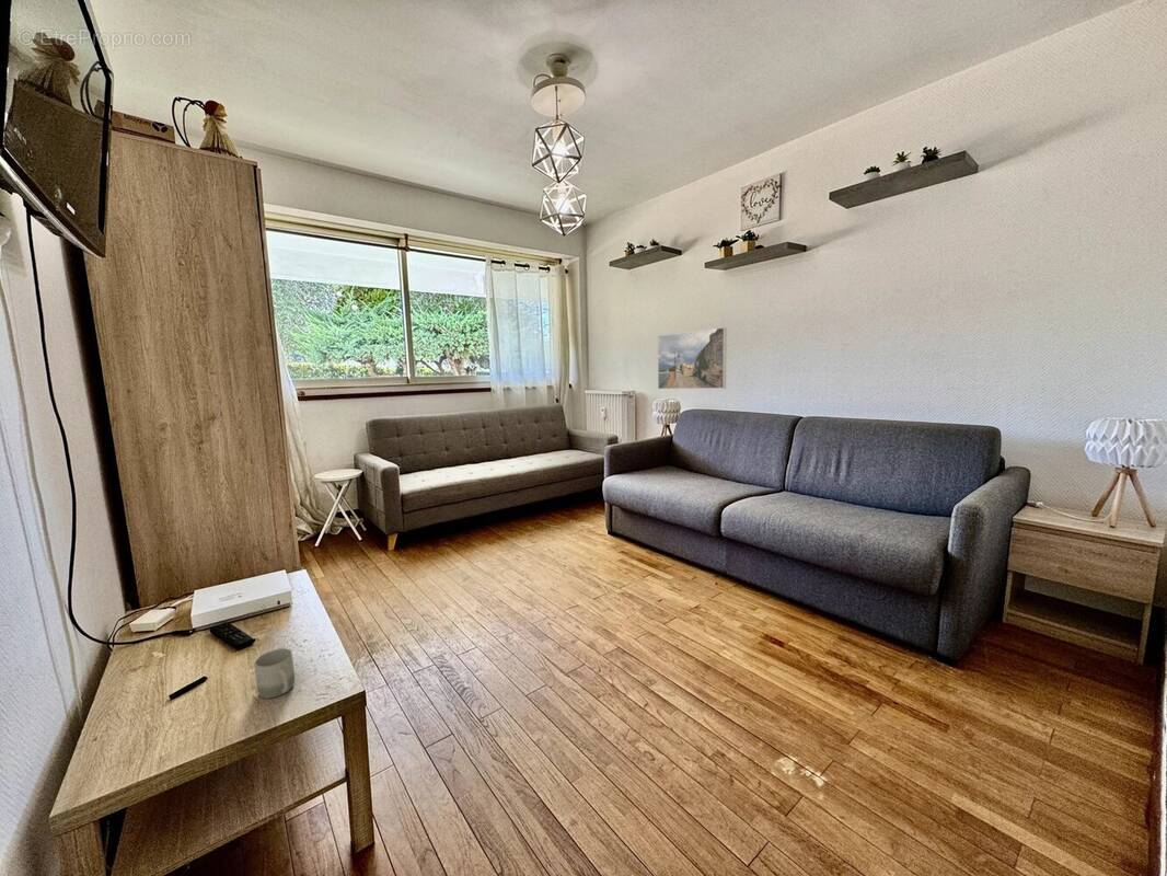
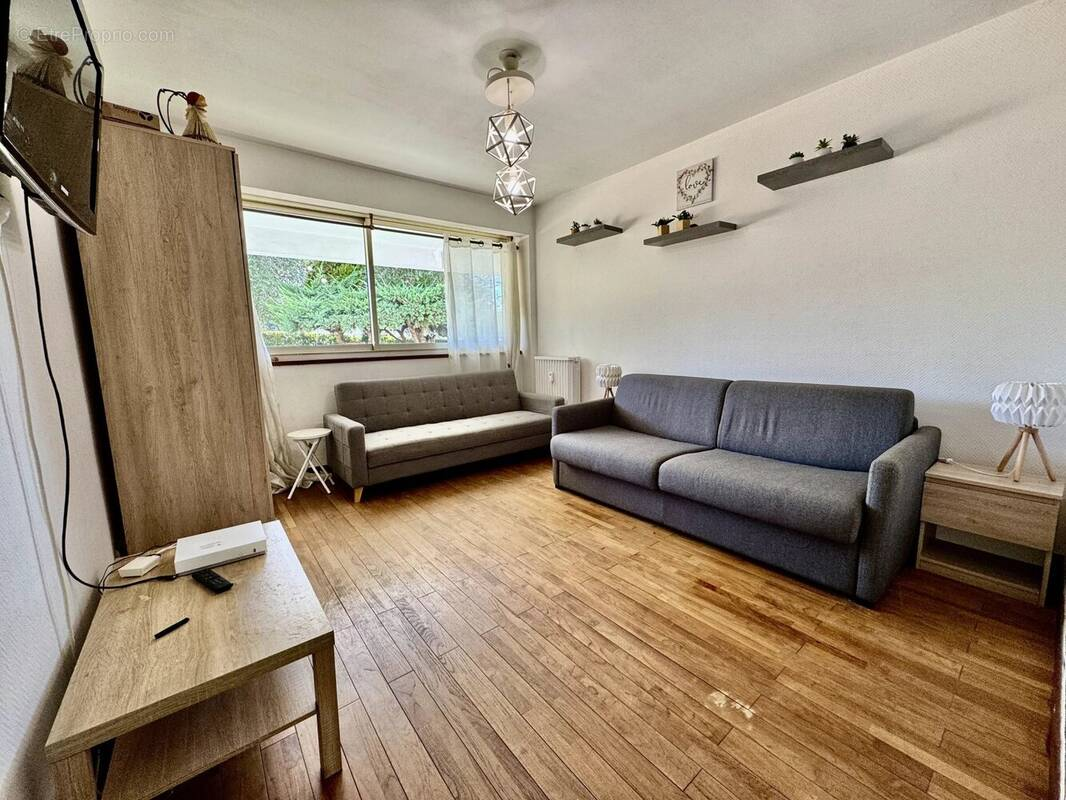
- cup (277, 675)
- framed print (690, 360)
